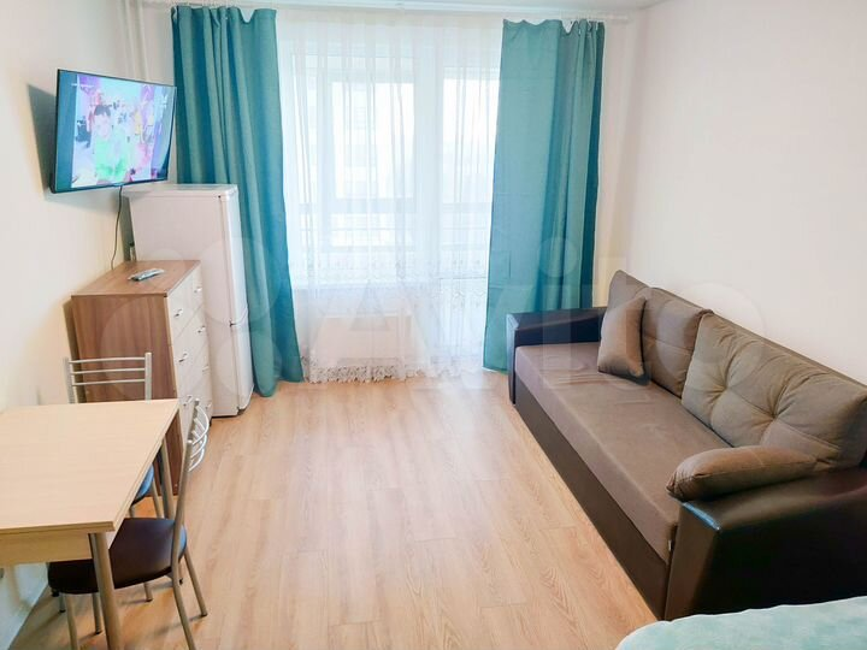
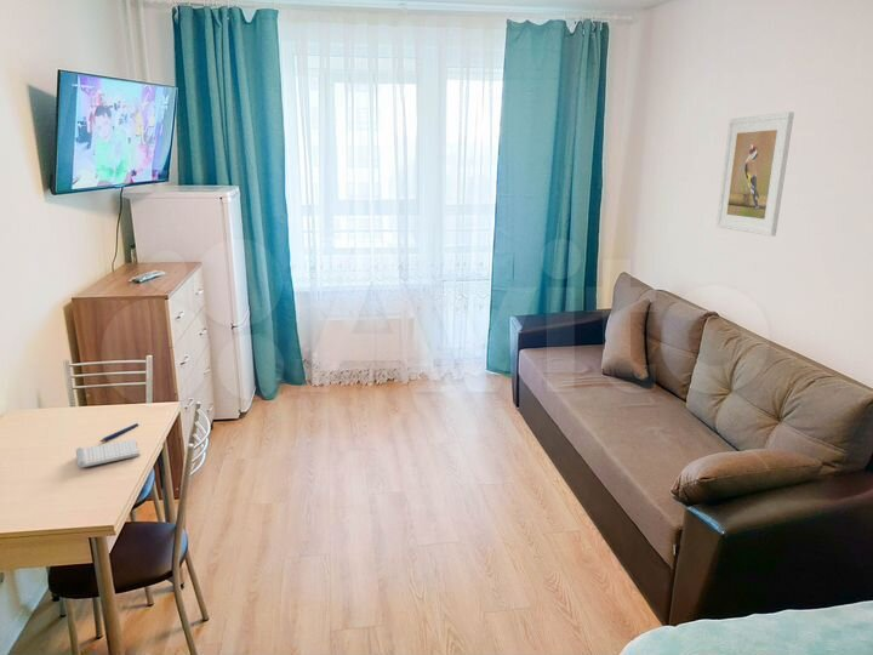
+ notebook (110, 444)
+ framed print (751, 175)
